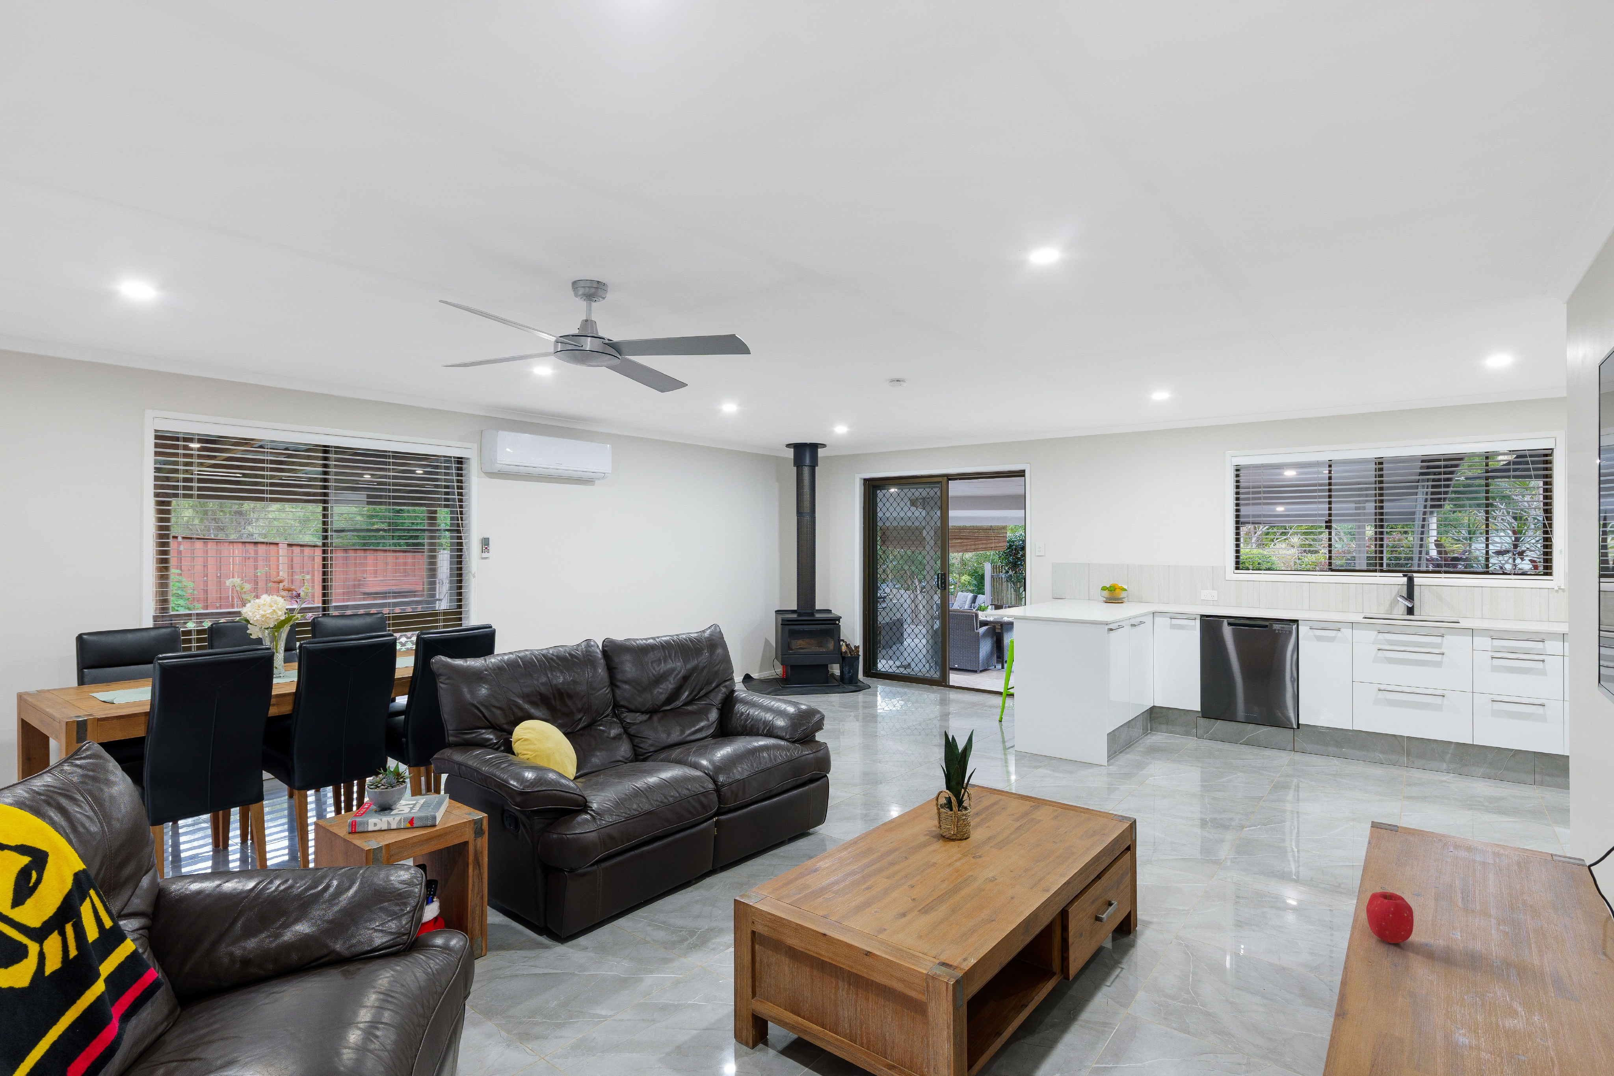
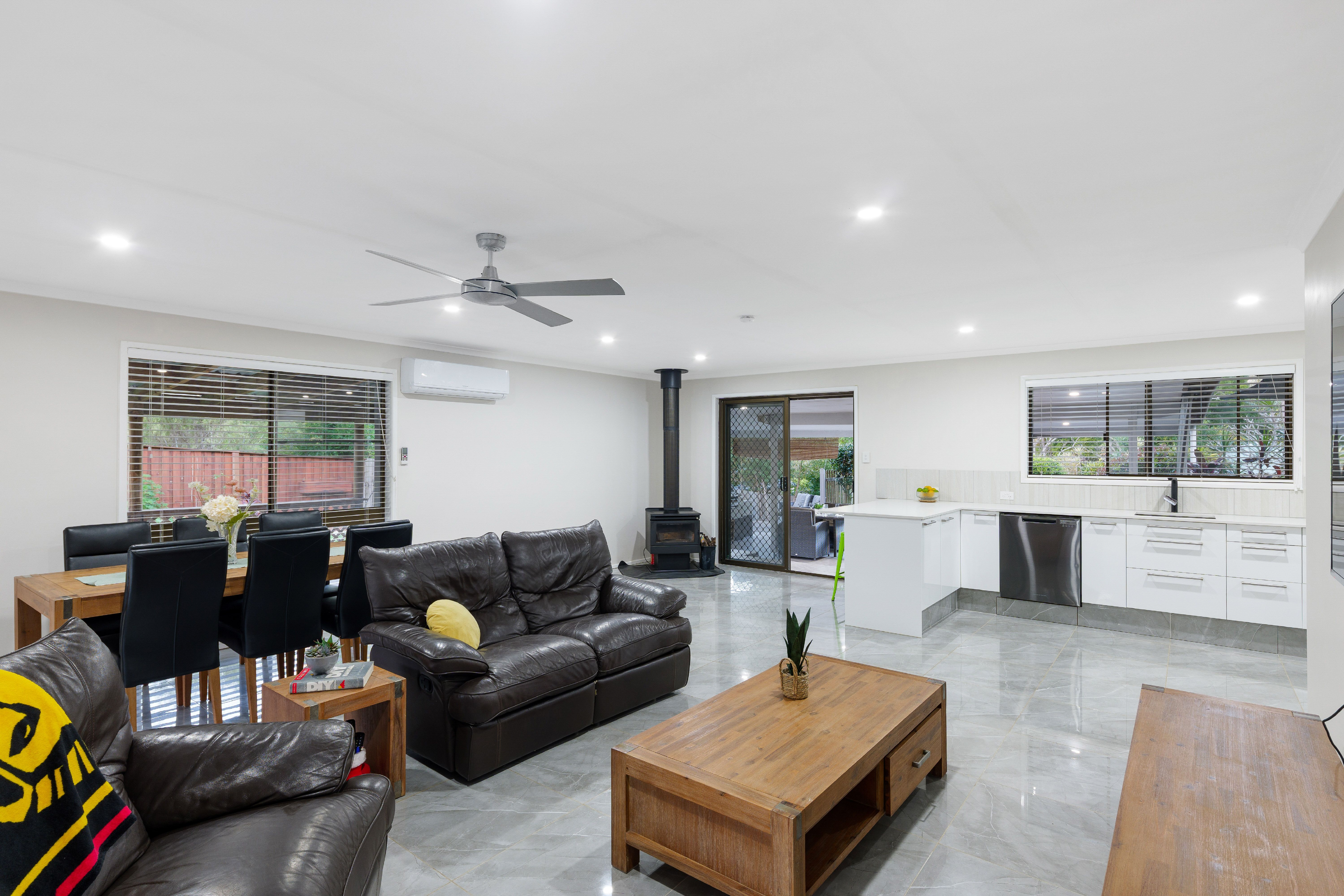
- fruit (1389, 915)
